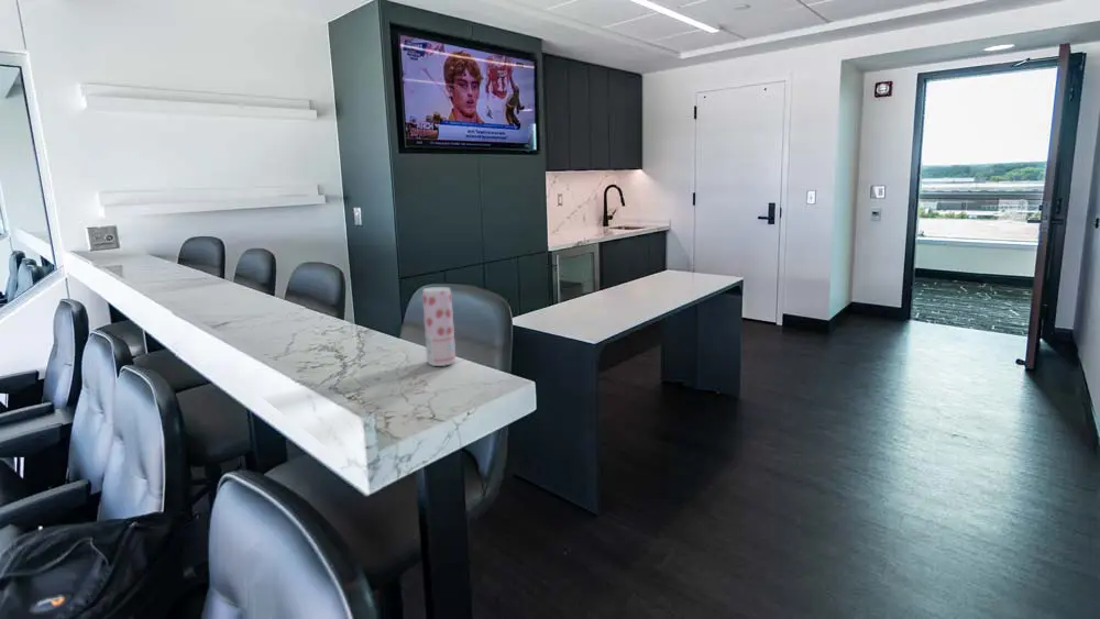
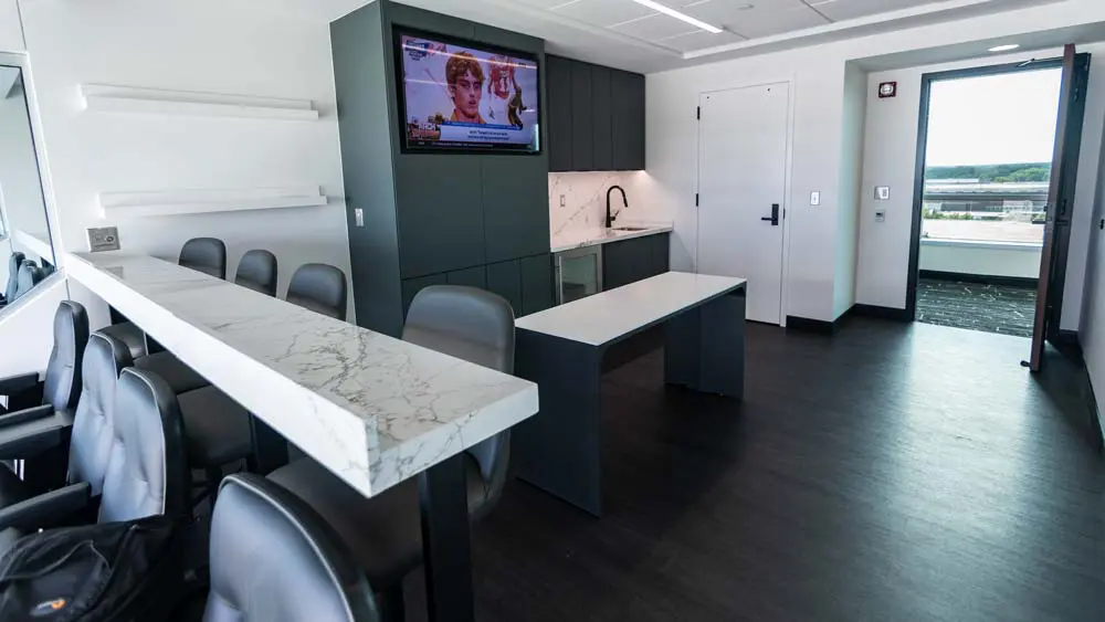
- beverage can (439, 325)
